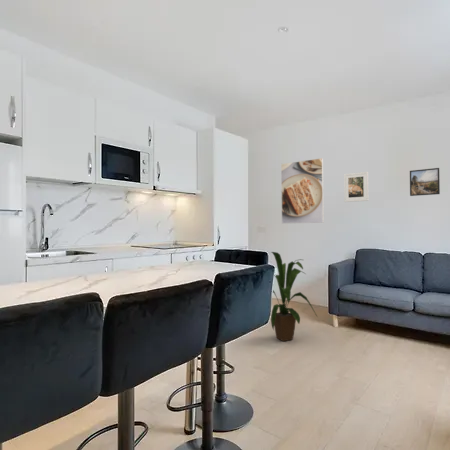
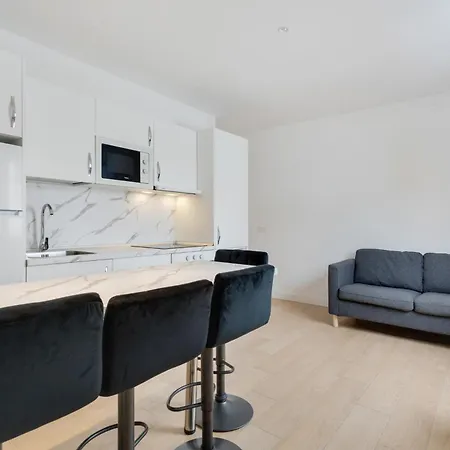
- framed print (301, 192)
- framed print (356, 187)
- house plant (290, 293)
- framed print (424, 182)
